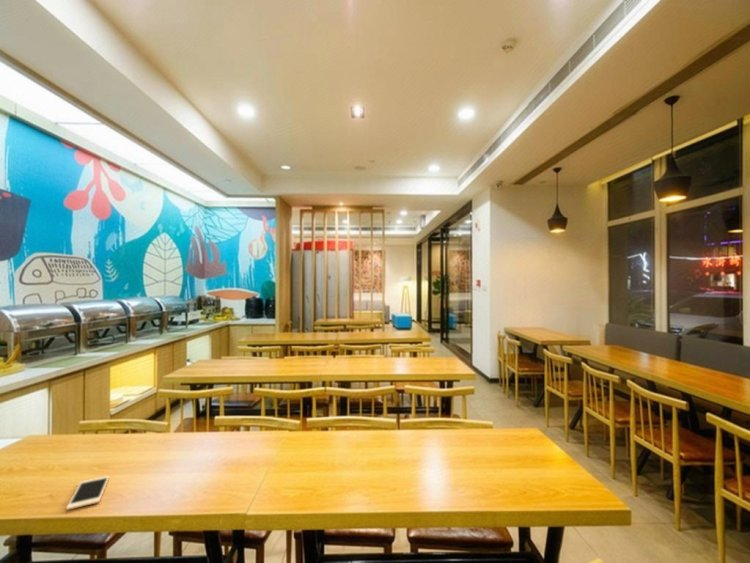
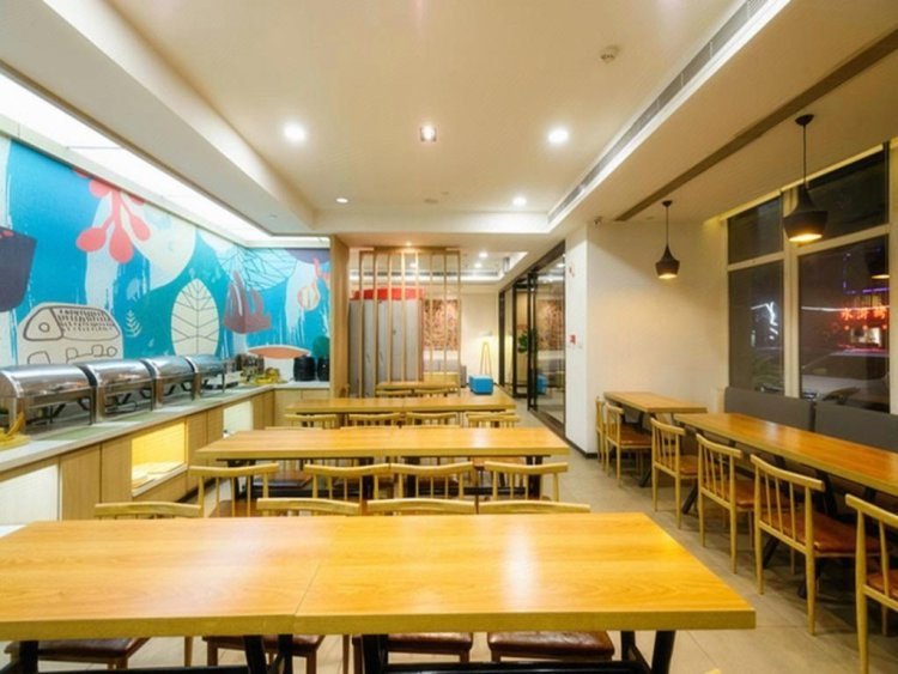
- cell phone (89, 491)
